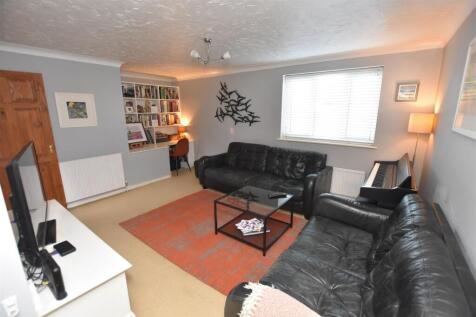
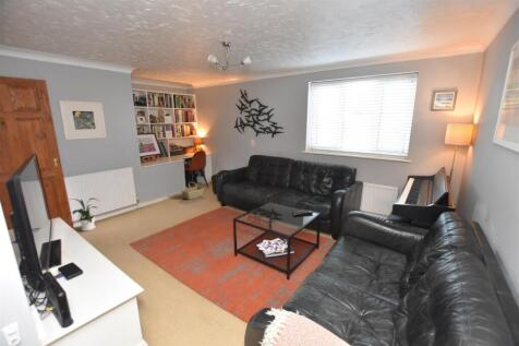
+ basket (193, 189)
+ house plant (84, 213)
